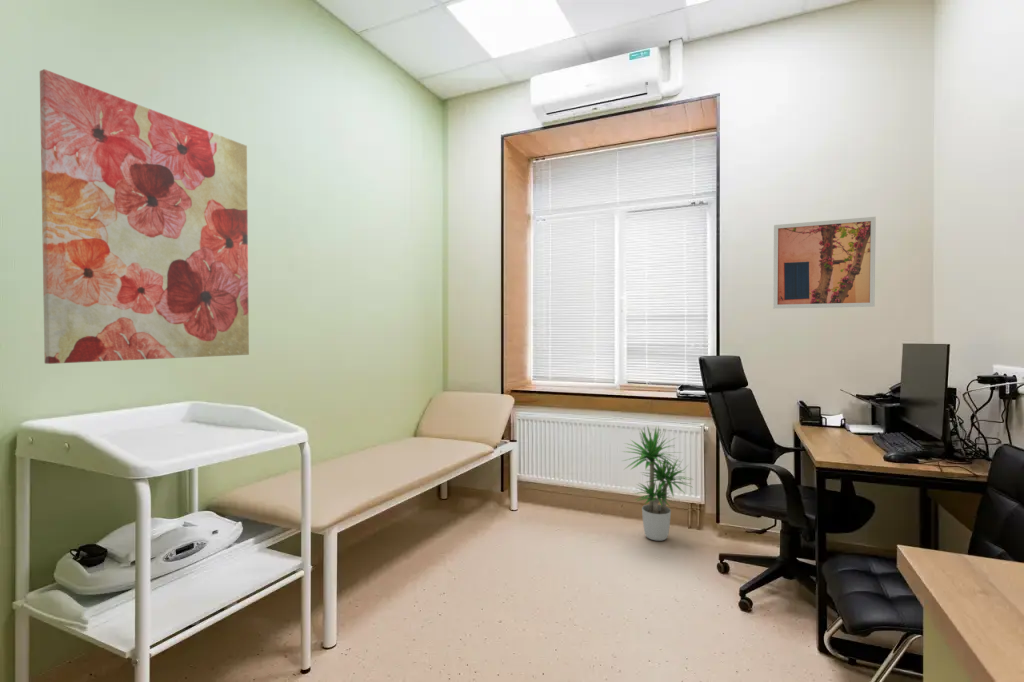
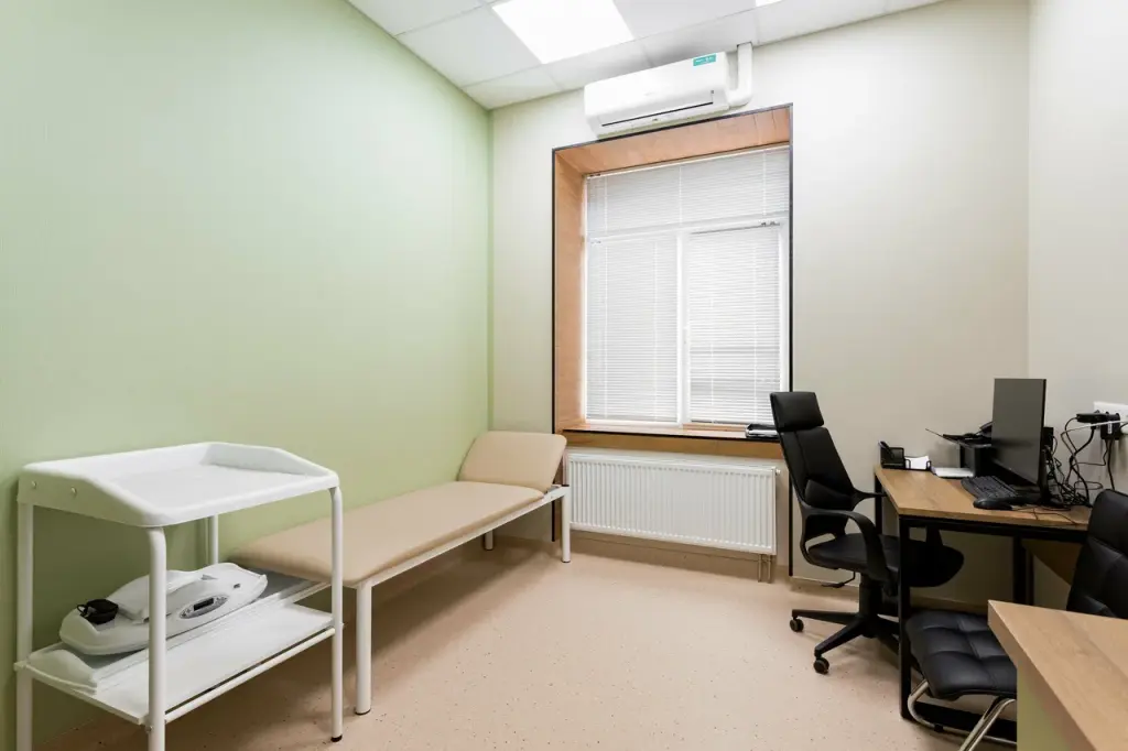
- potted plant (657, 480)
- wall art (822, 264)
- wall art (162, 236)
